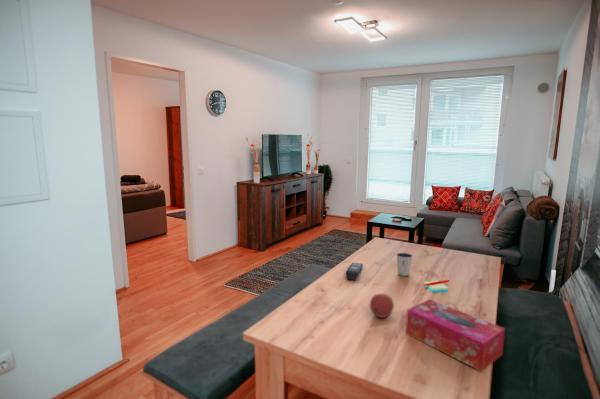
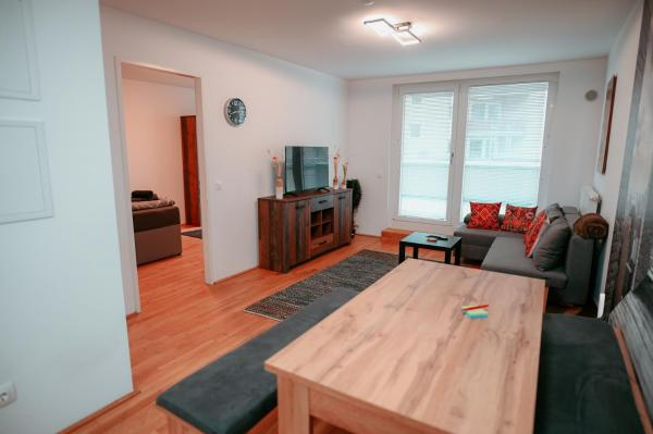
- dixie cup (404, 264)
- remote control (354, 269)
- fruit (382, 305)
- tissue box (452, 331)
